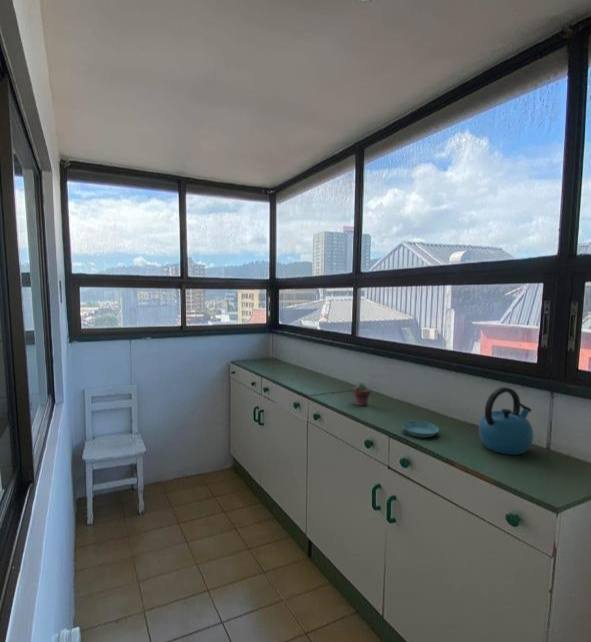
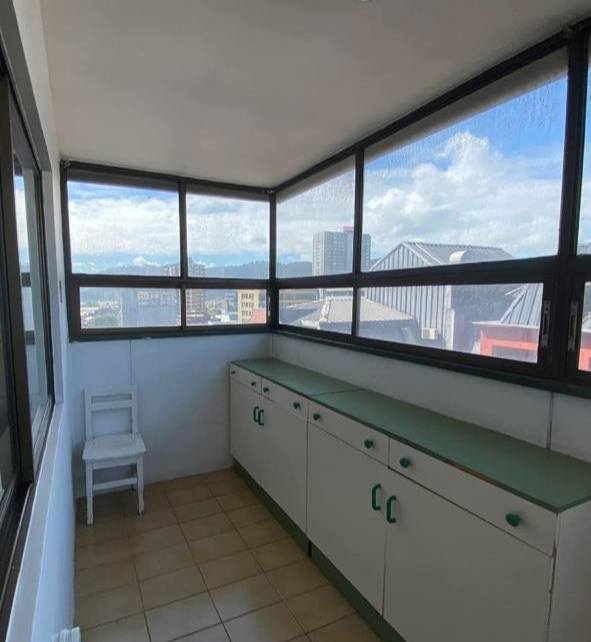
- kettle (508, 417)
- saucer (420, 429)
- potted succulent (361, 393)
